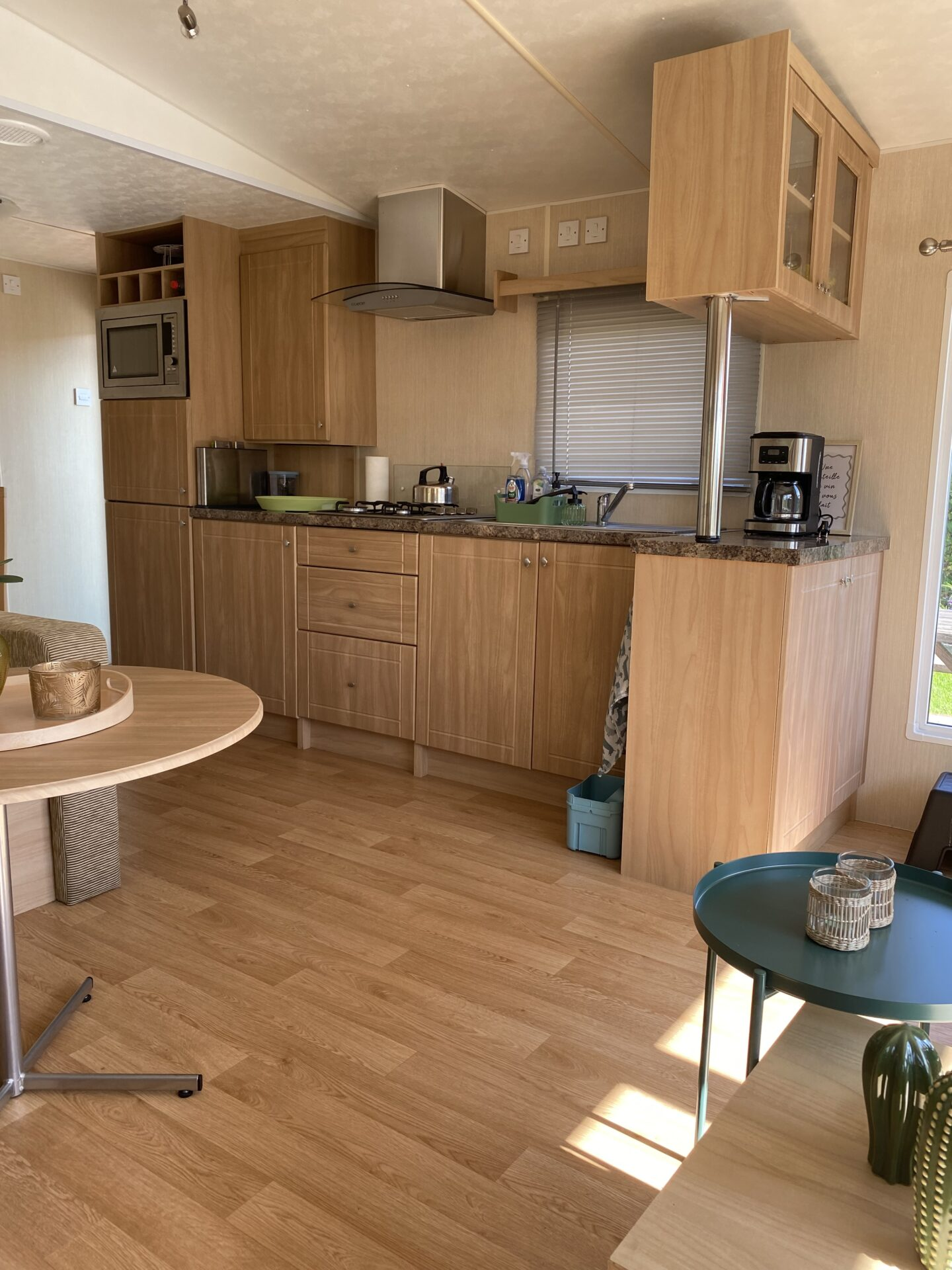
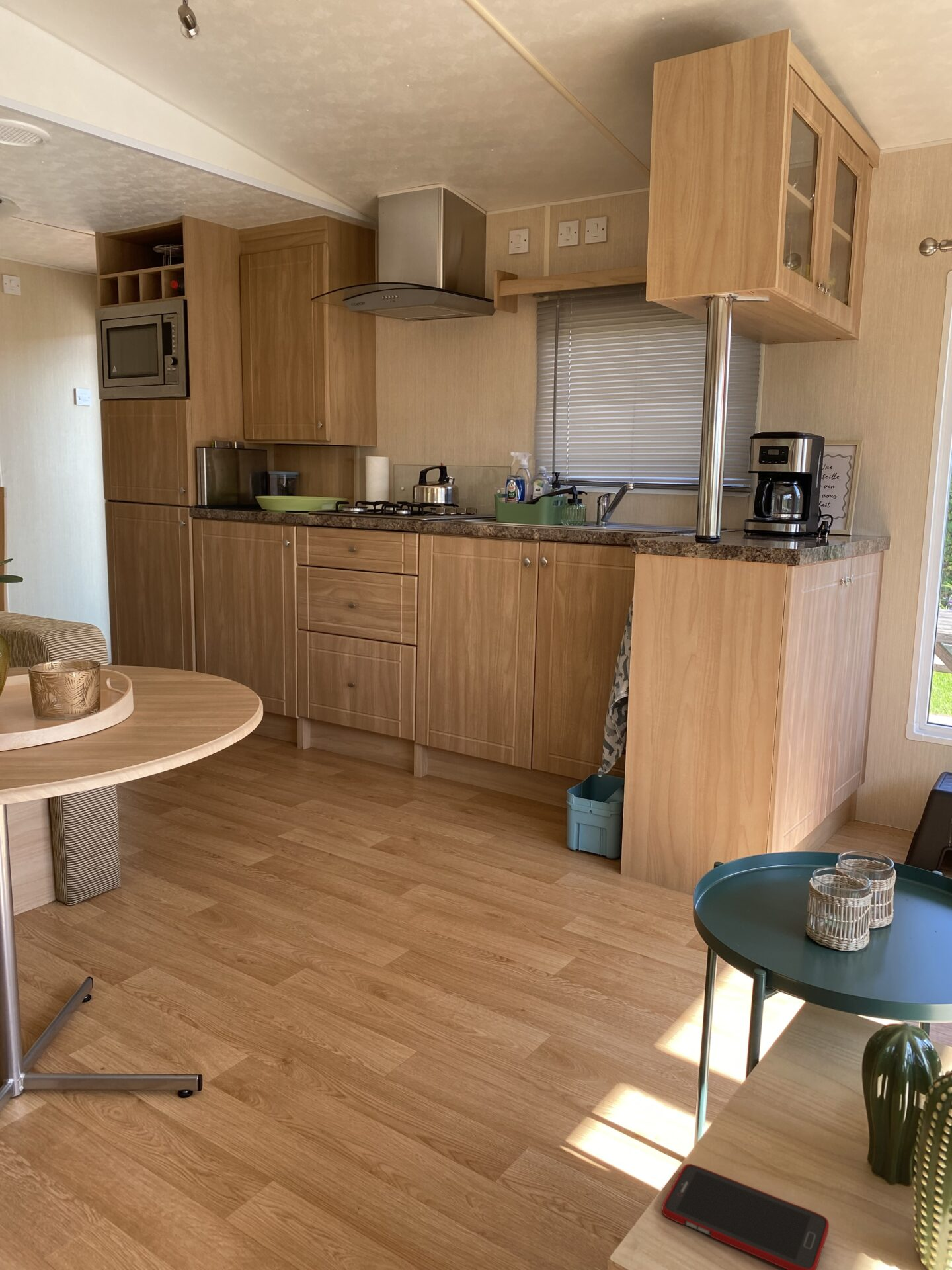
+ cell phone (744, 1217)
